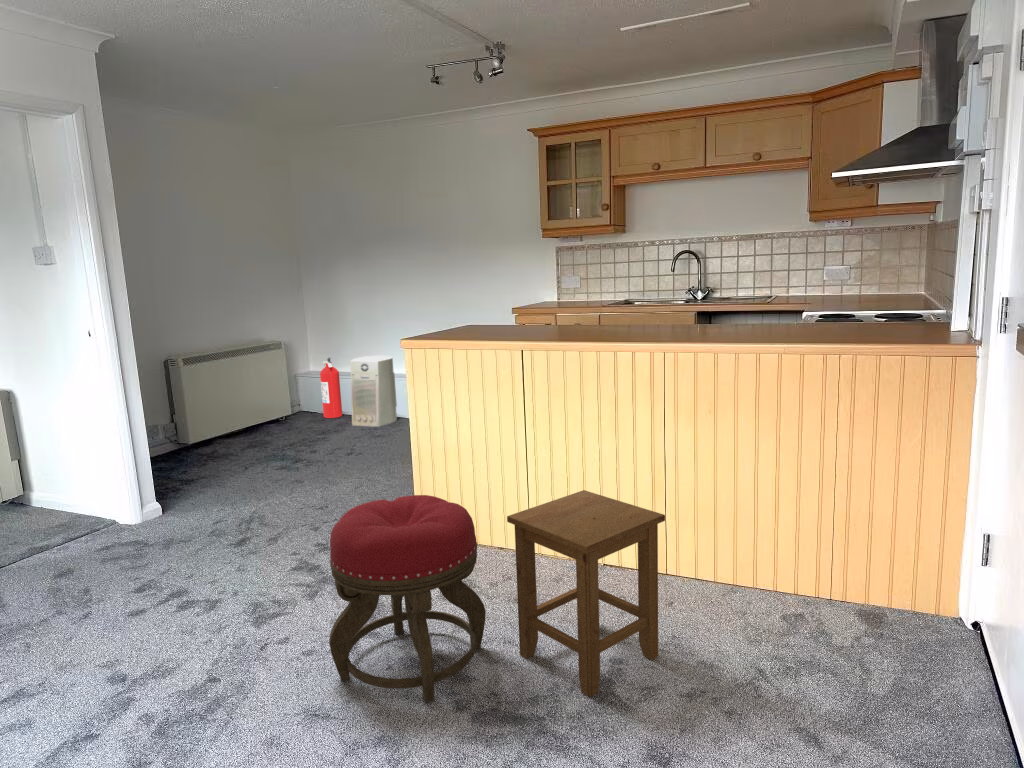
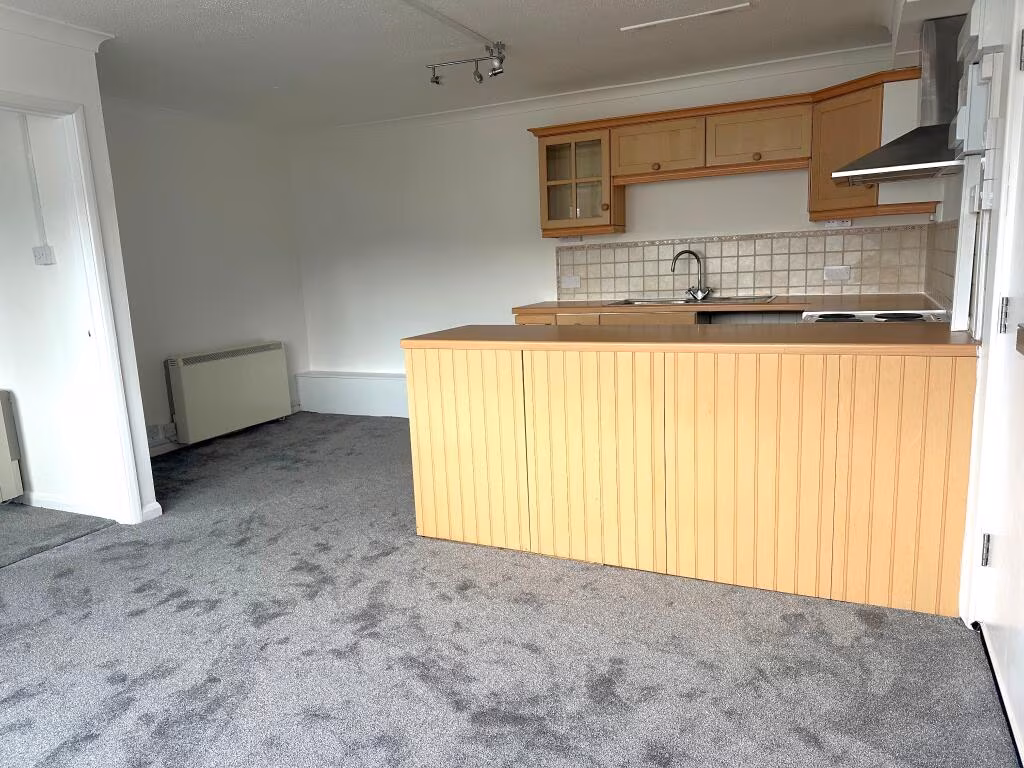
- stool (407, 589)
- fire extinguisher (330, 386)
- fan (375, 390)
- stool (586, 586)
